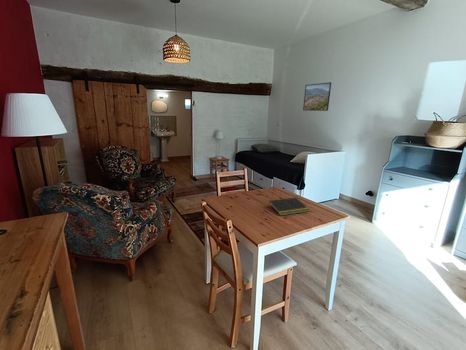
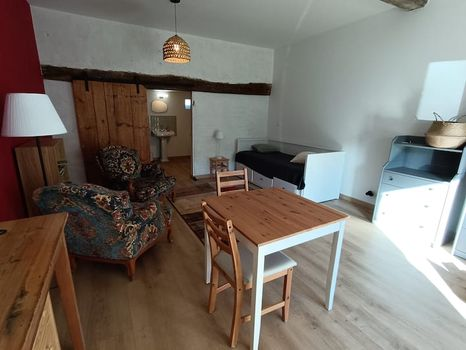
- notepad (288, 205)
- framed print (316, 97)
